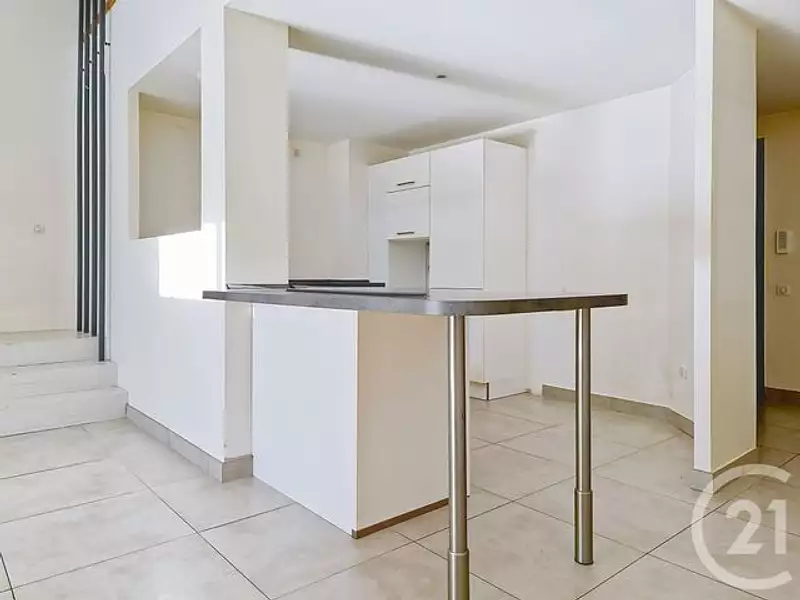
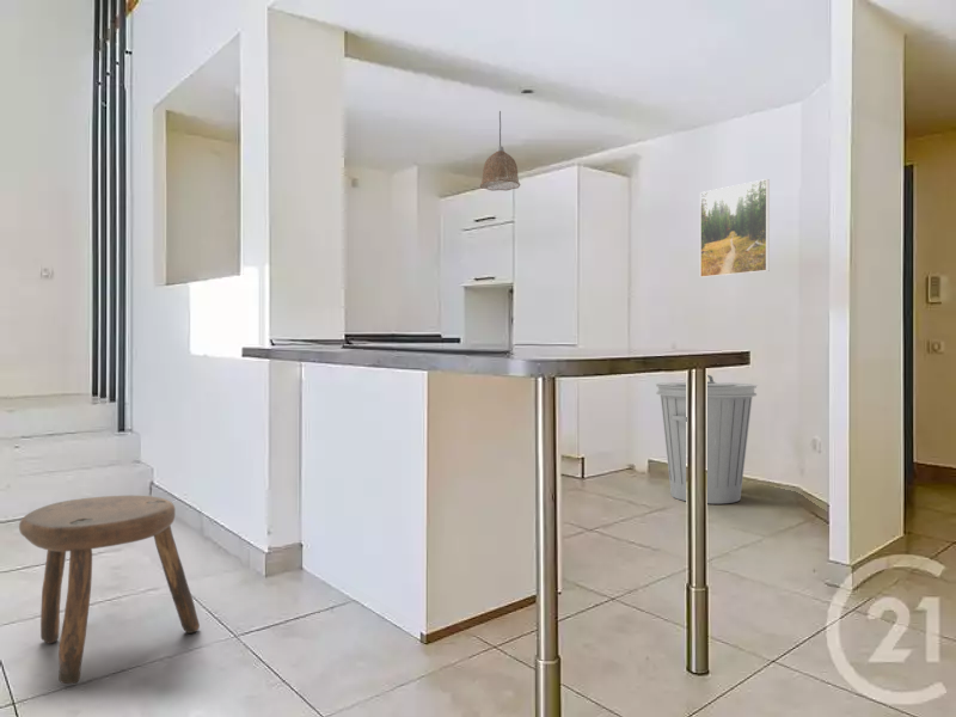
+ pendant lamp (500, 148)
+ trash can (707, 435)
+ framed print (733, 229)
+ stool (91, 577)
